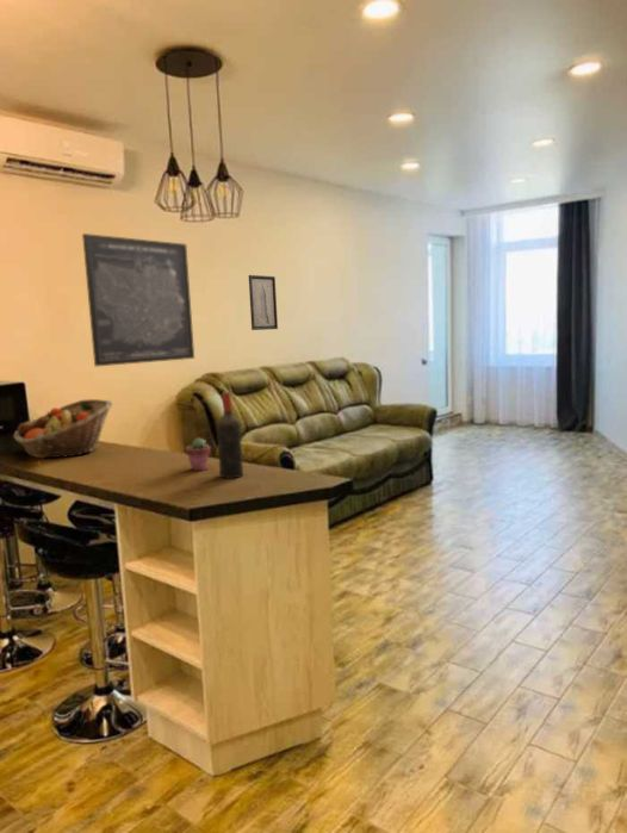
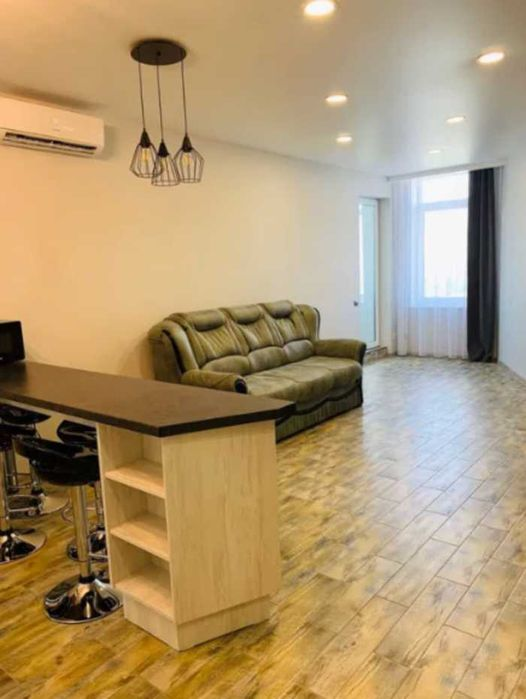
- wall art (263, 303)
- potted succulent (198, 453)
- fruit basket (64, 427)
- wine bottle (229, 434)
- wall art (143, 302)
